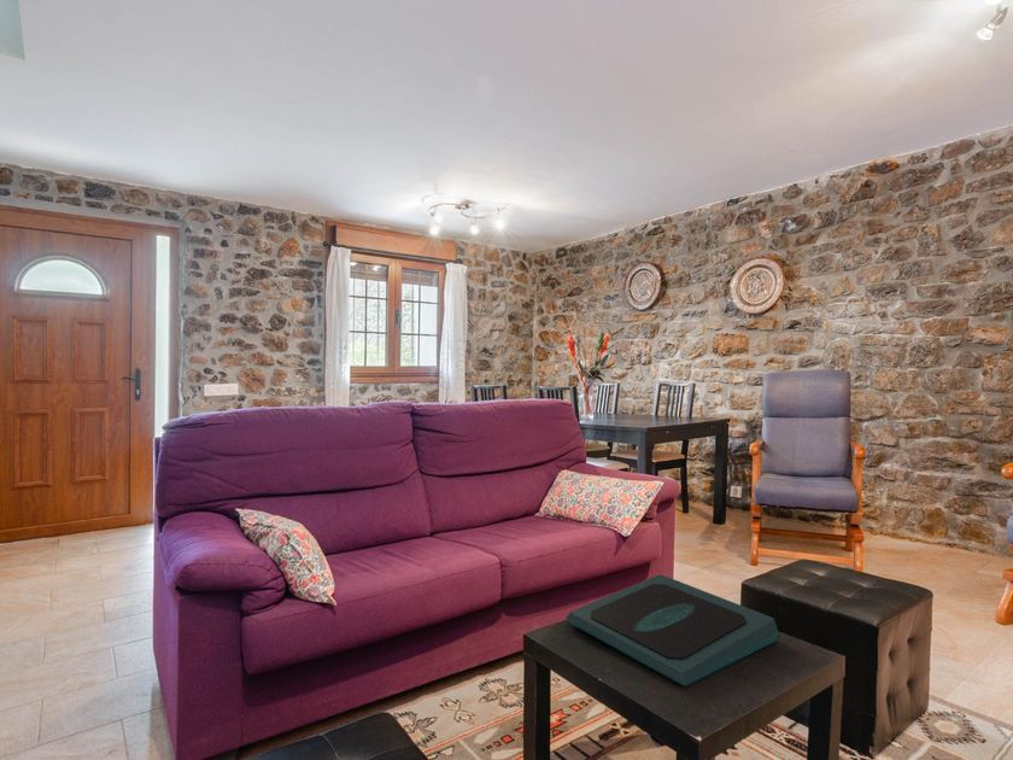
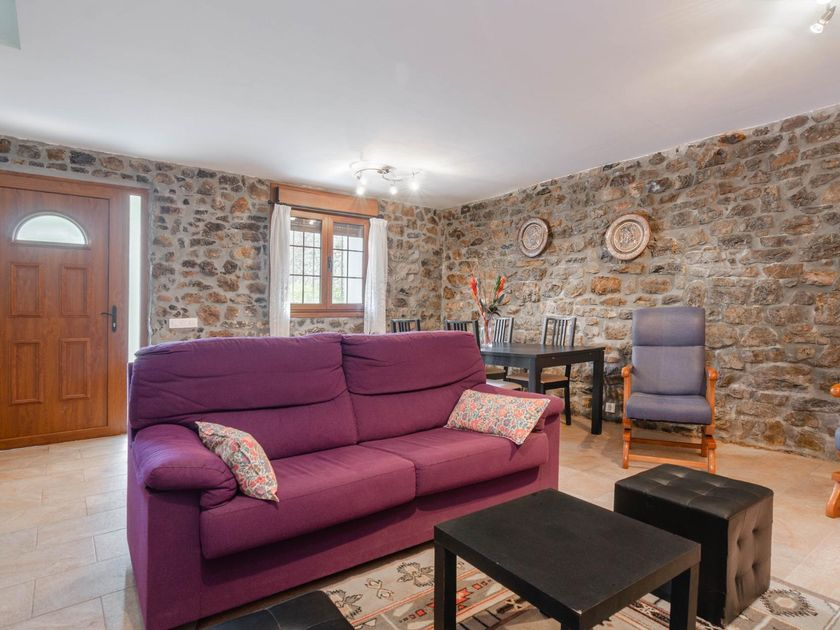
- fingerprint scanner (668, 620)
